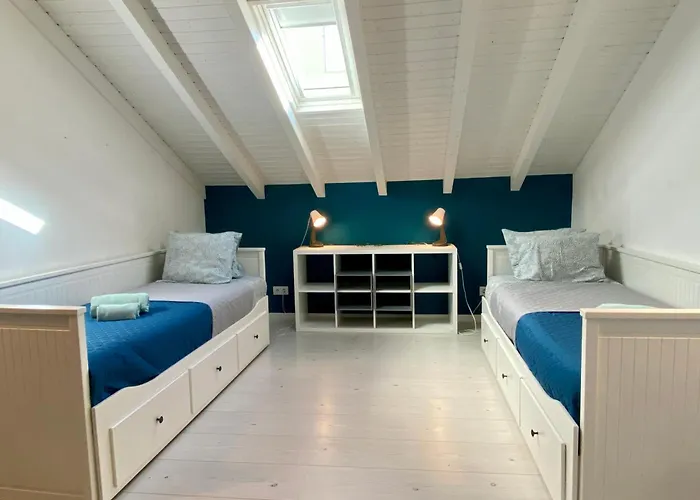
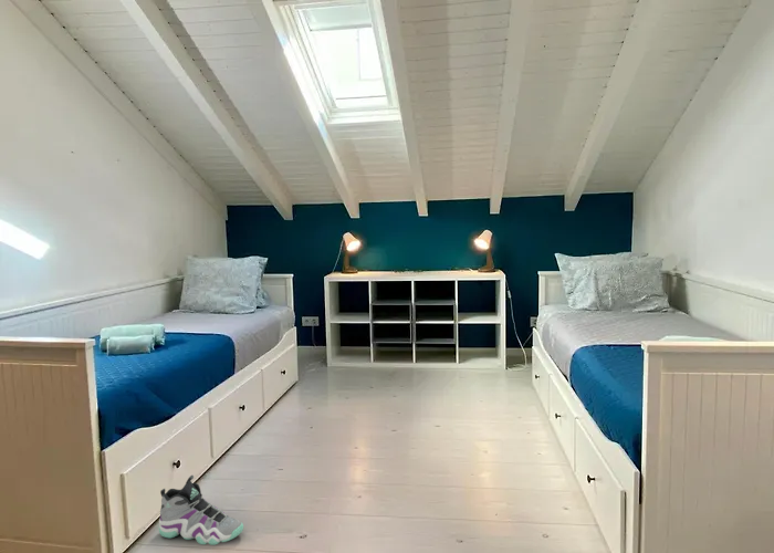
+ sneaker (198, 505)
